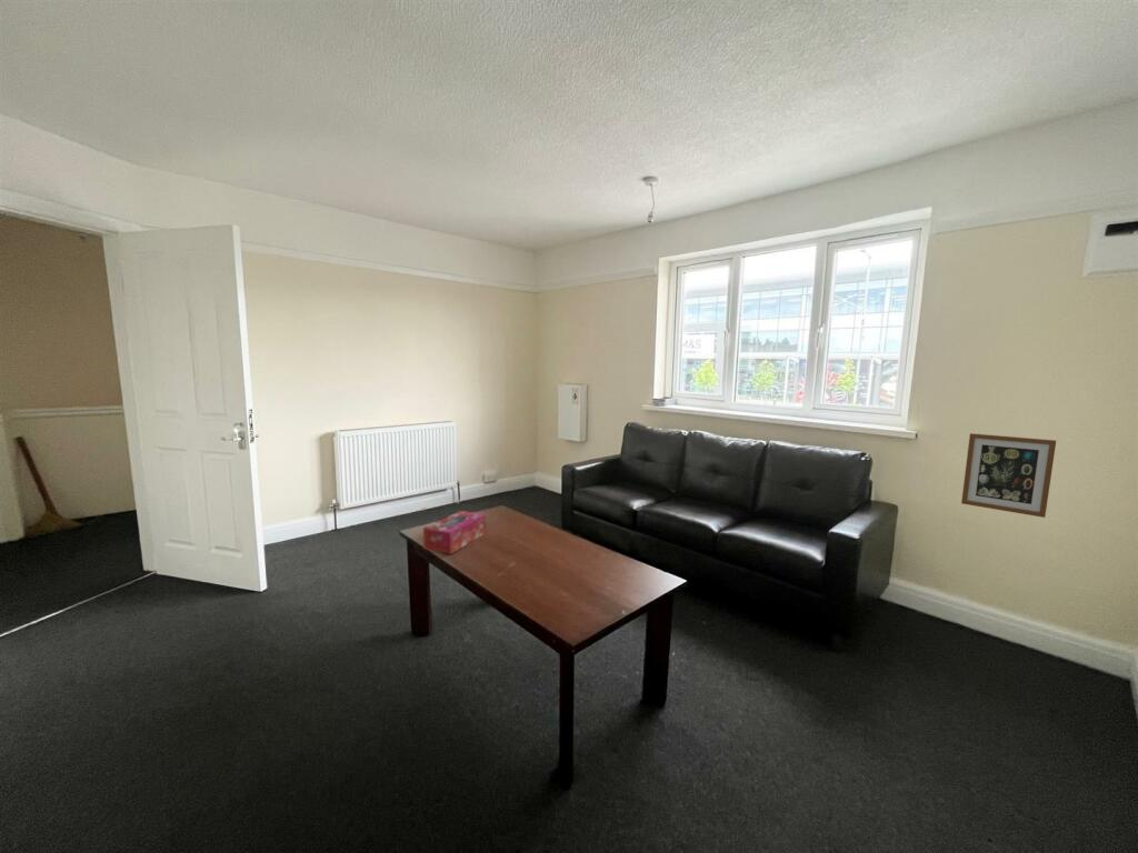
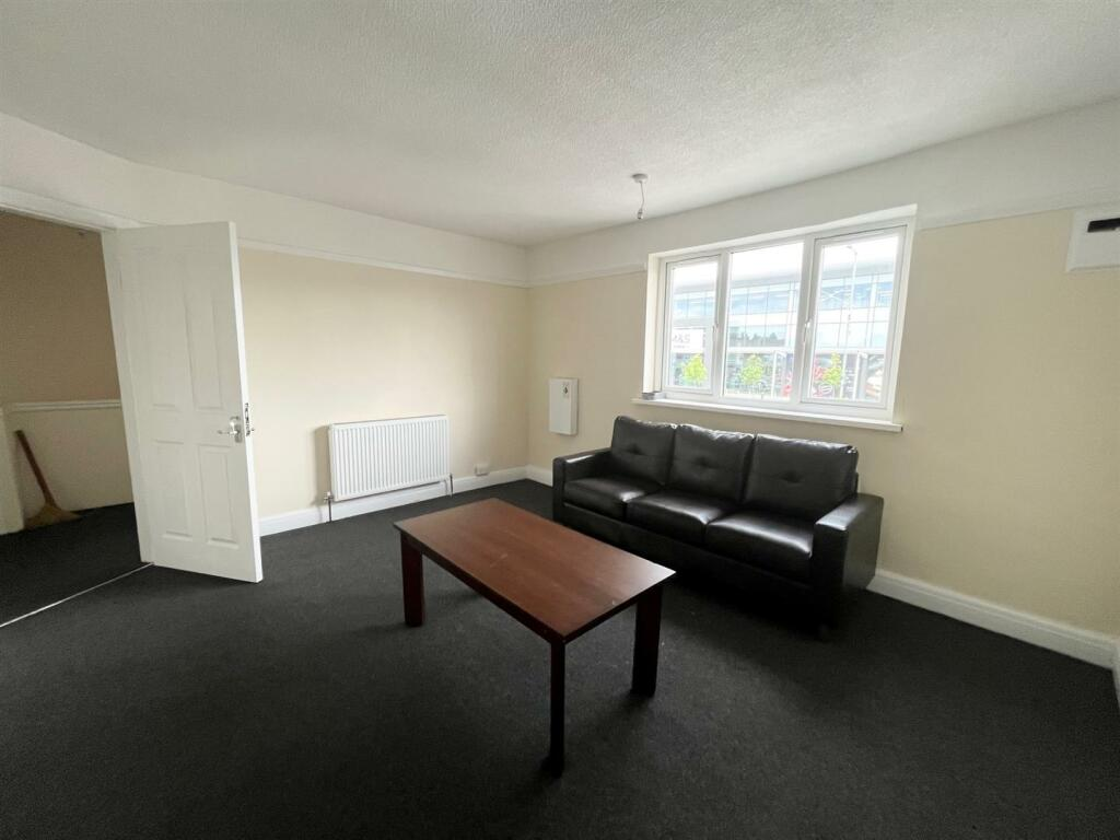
- tissue box (456, 531)
- wall art (1006, 473)
